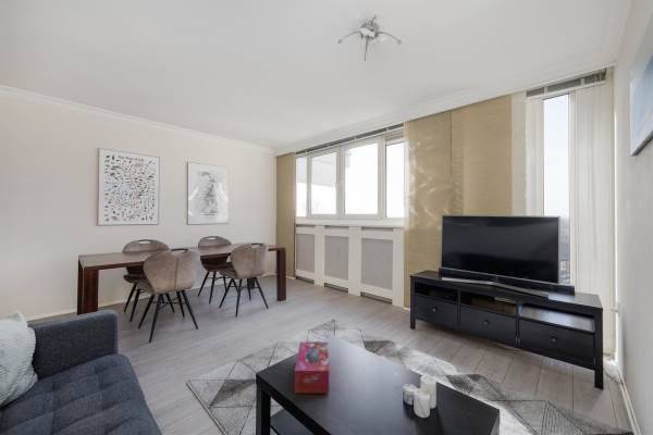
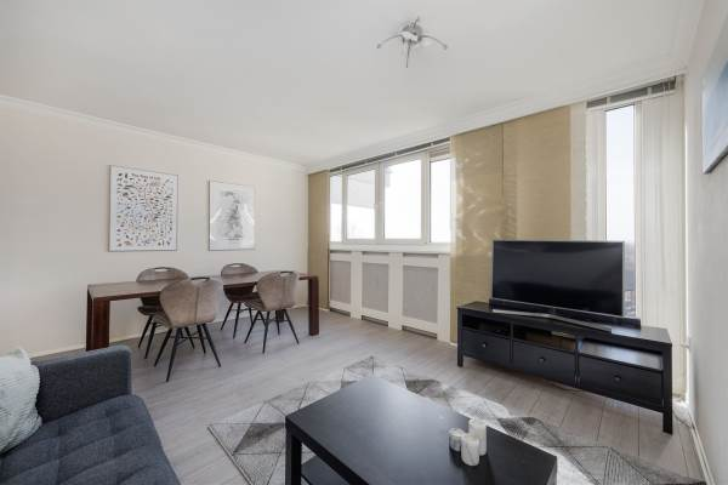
- tissue box (312, 364)
